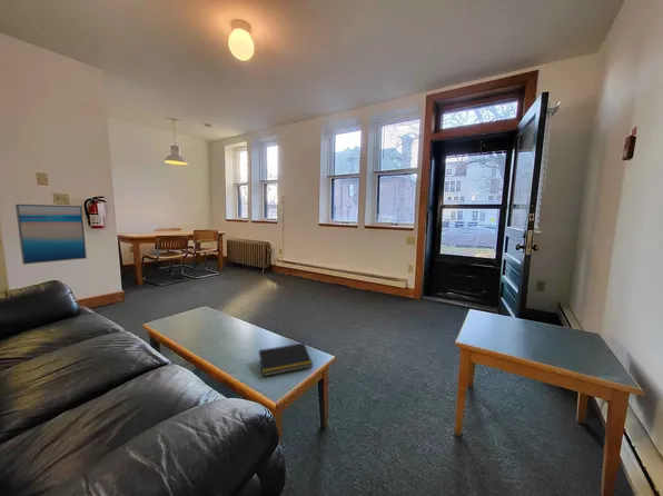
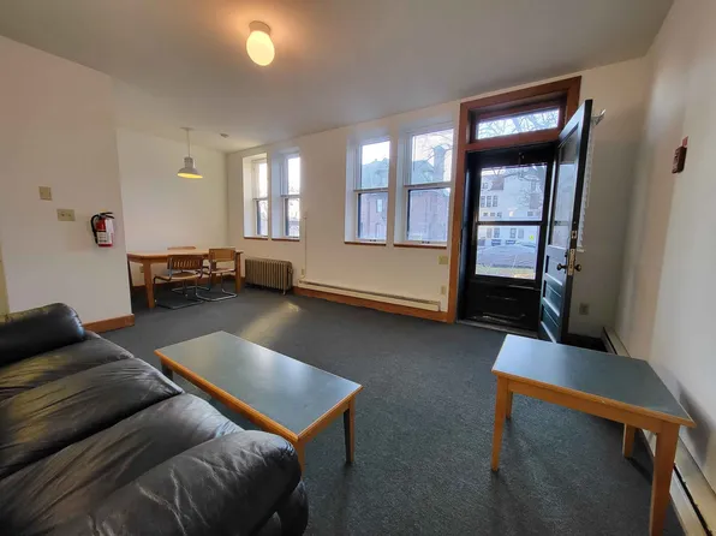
- wall art (53, 232)
- notepad (285, 358)
